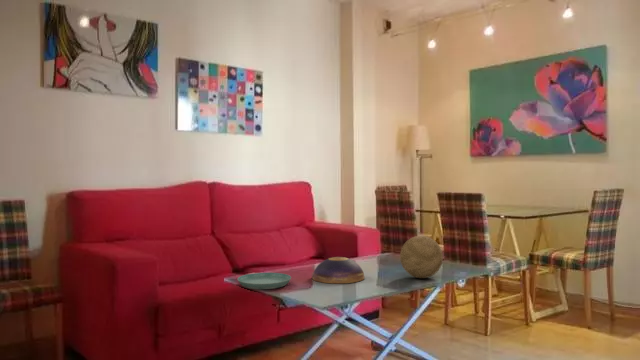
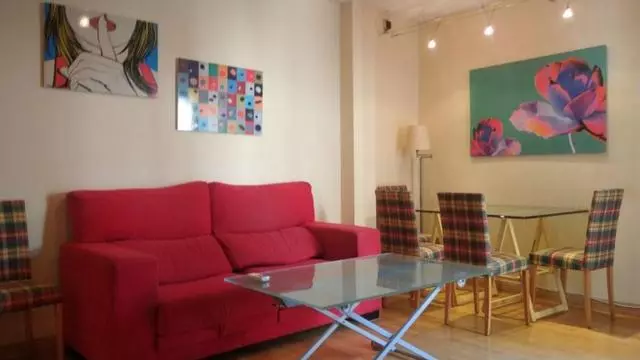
- decorative bowl (338, 267)
- saucer (264, 281)
- decorative ball (421, 256)
